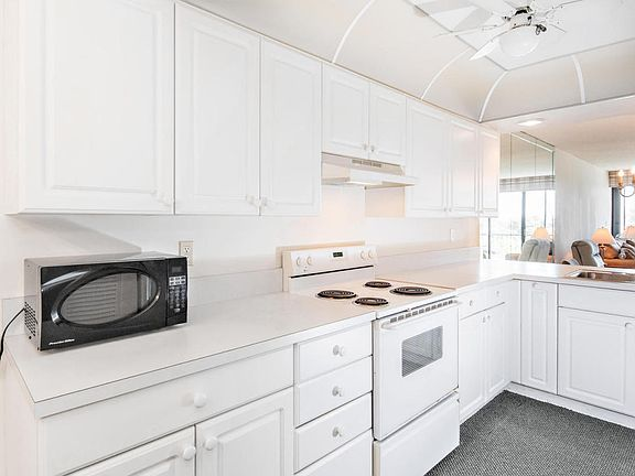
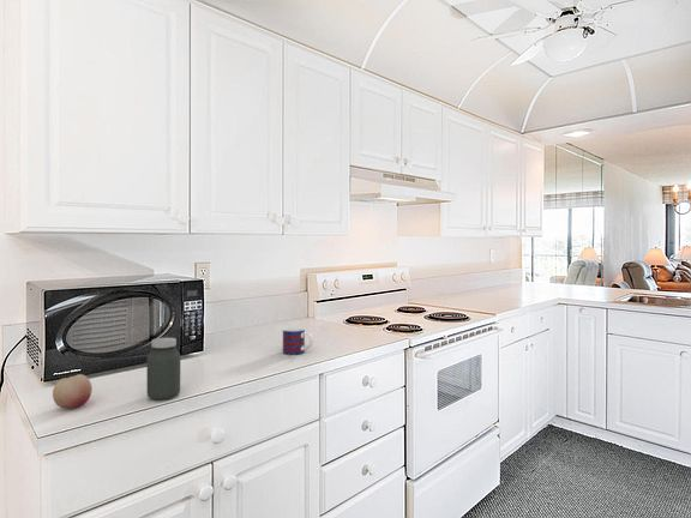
+ mug (298, 341)
+ jar (163, 367)
+ fruit (72, 391)
